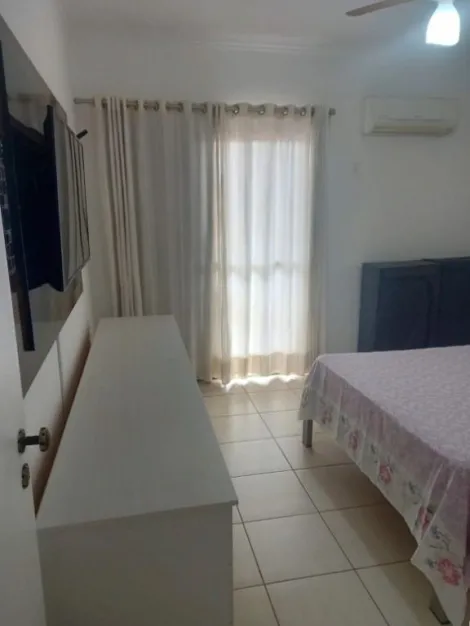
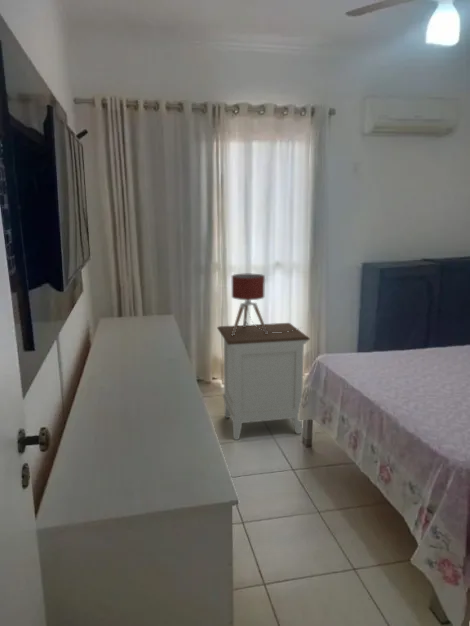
+ table lamp (263, 297)
+ nightstand (260, 378)
